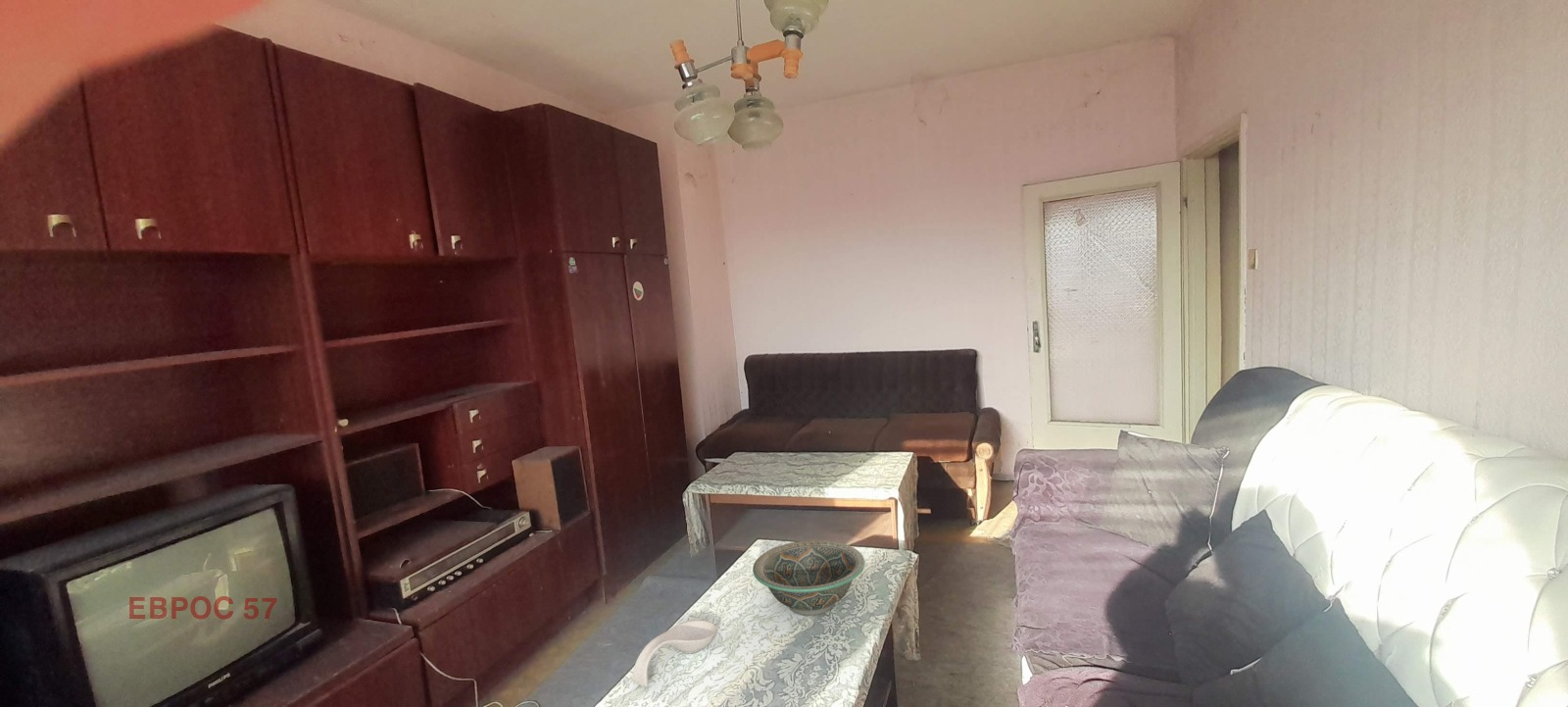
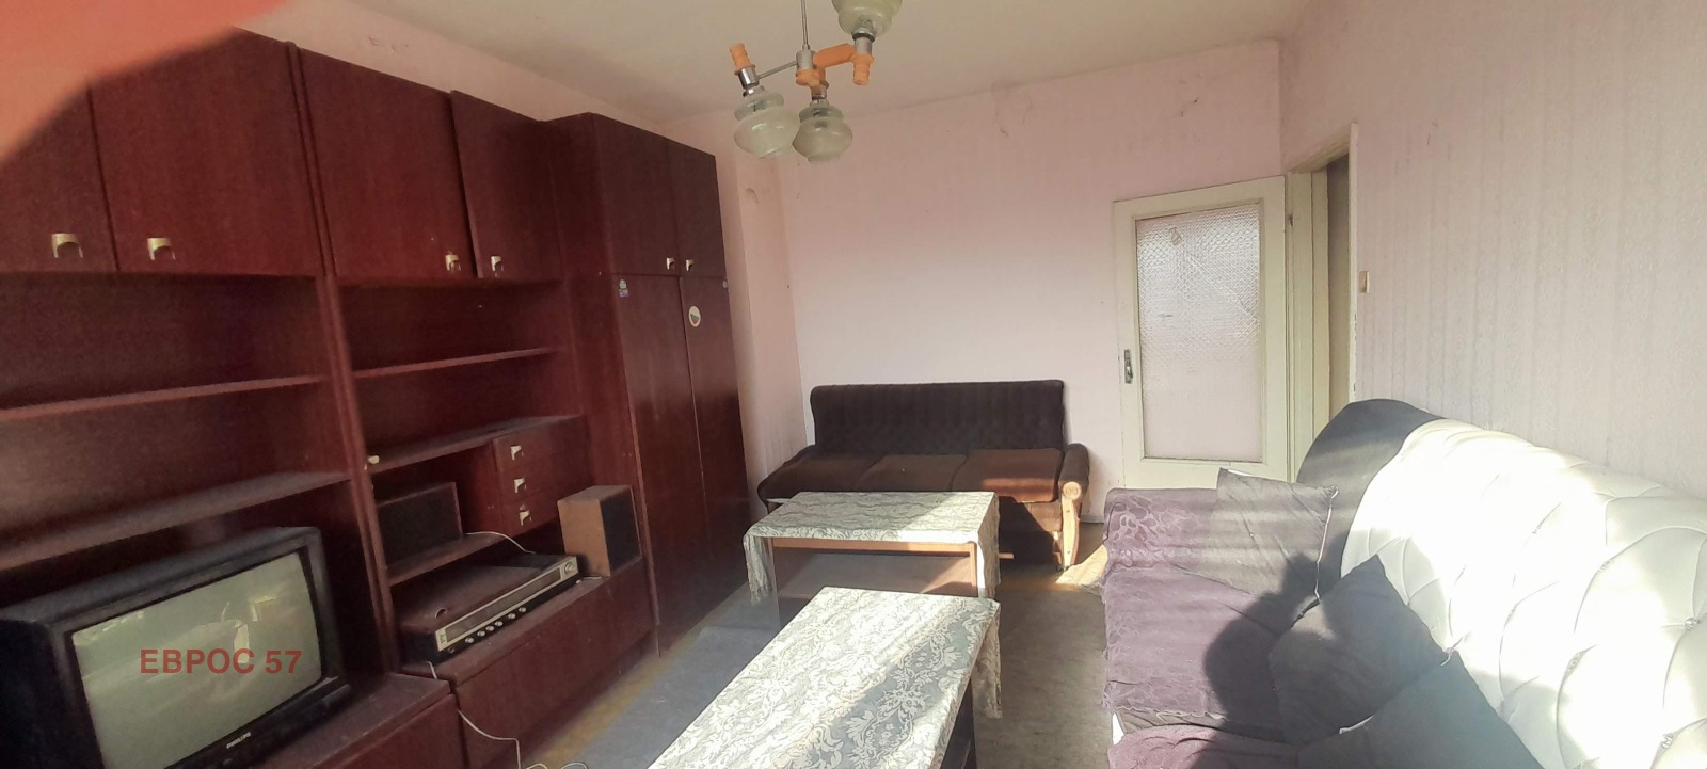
- spoon rest (675, 644)
- decorative bowl (809, 582)
